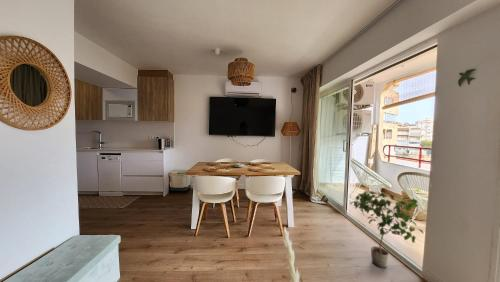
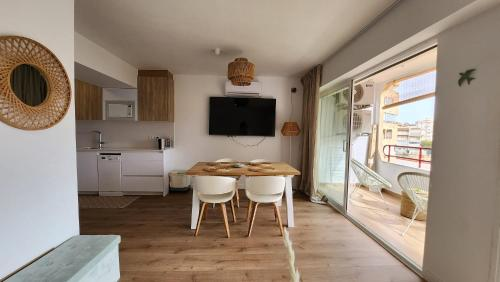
- potted plant (379, 226)
